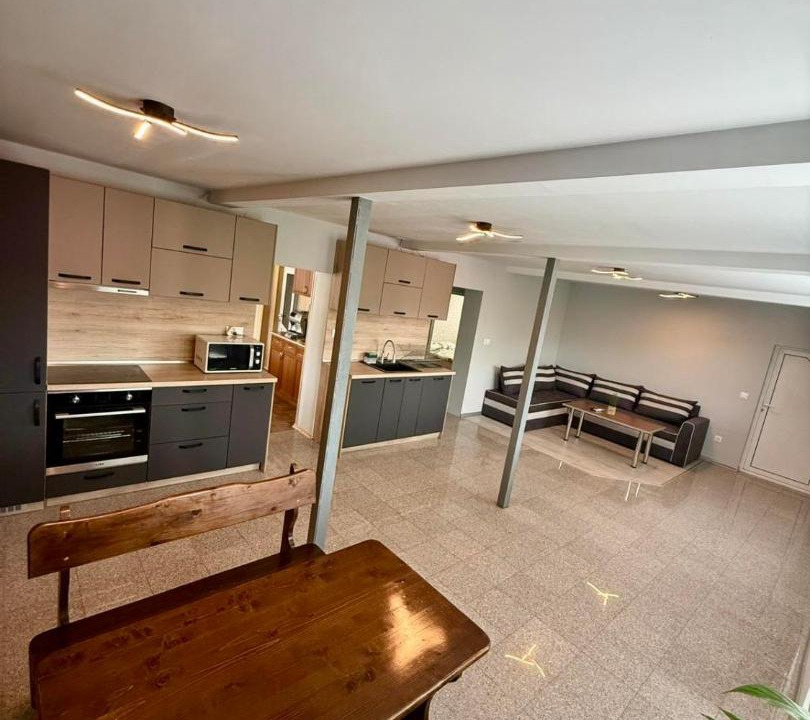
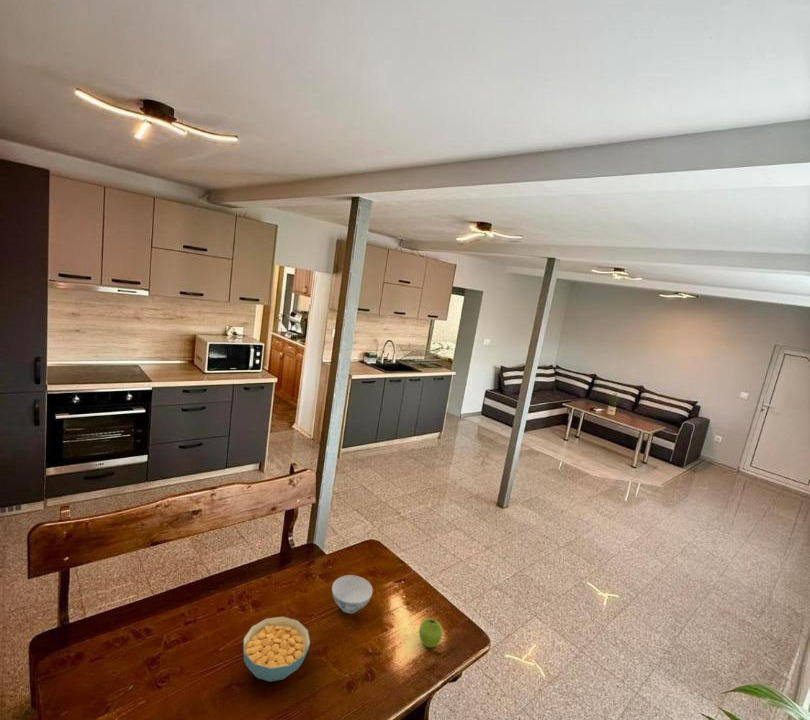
+ cereal bowl (275, 654)
+ chinaware (351, 597)
+ fruit (430, 632)
